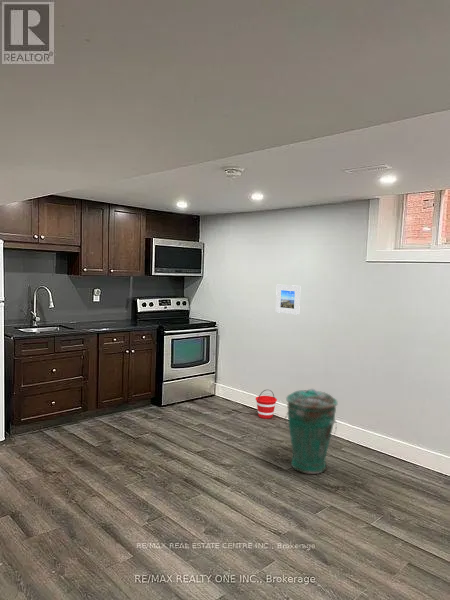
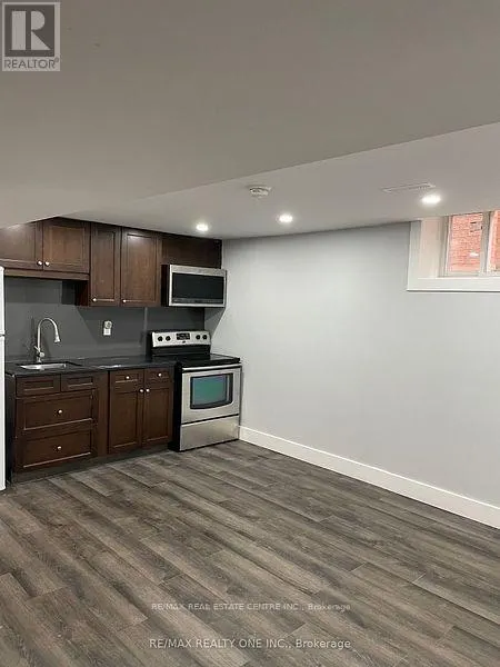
- trash can (310, 428)
- bucket (266, 403)
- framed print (287, 299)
